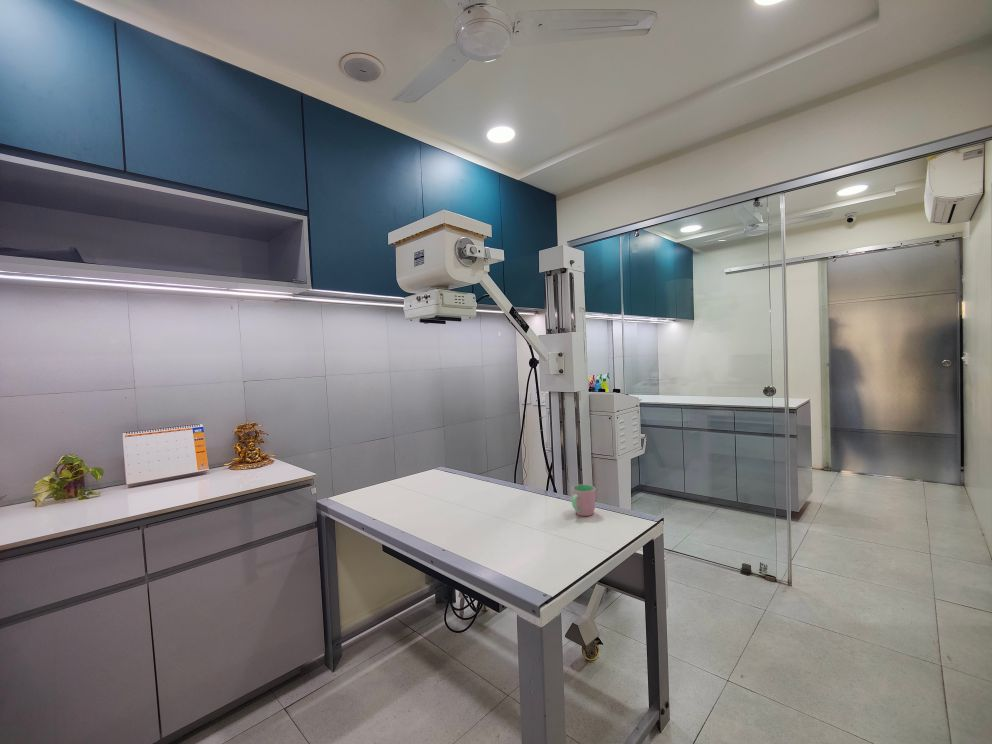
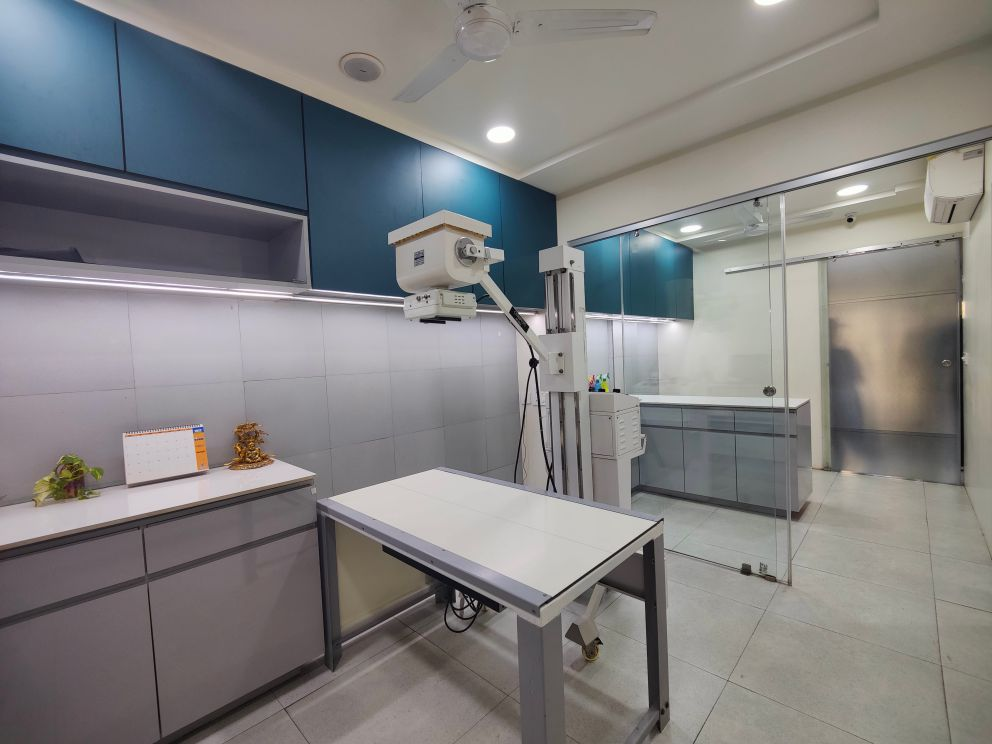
- cup (581, 501)
